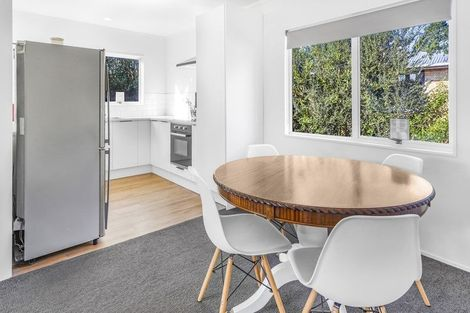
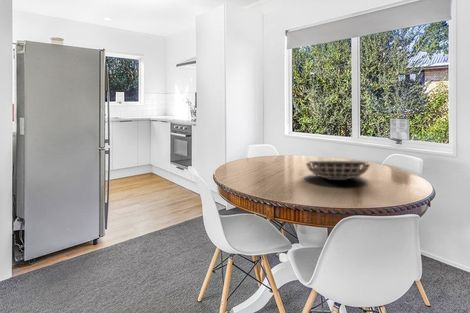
+ decorative bowl (336, 170)
